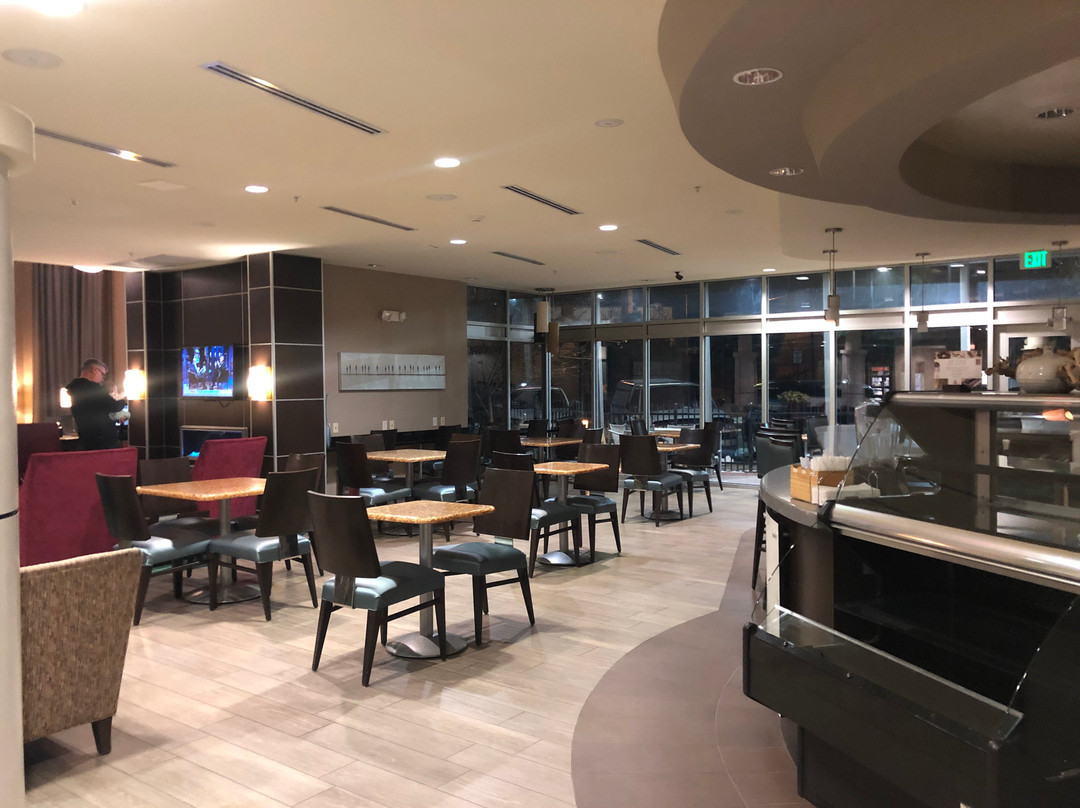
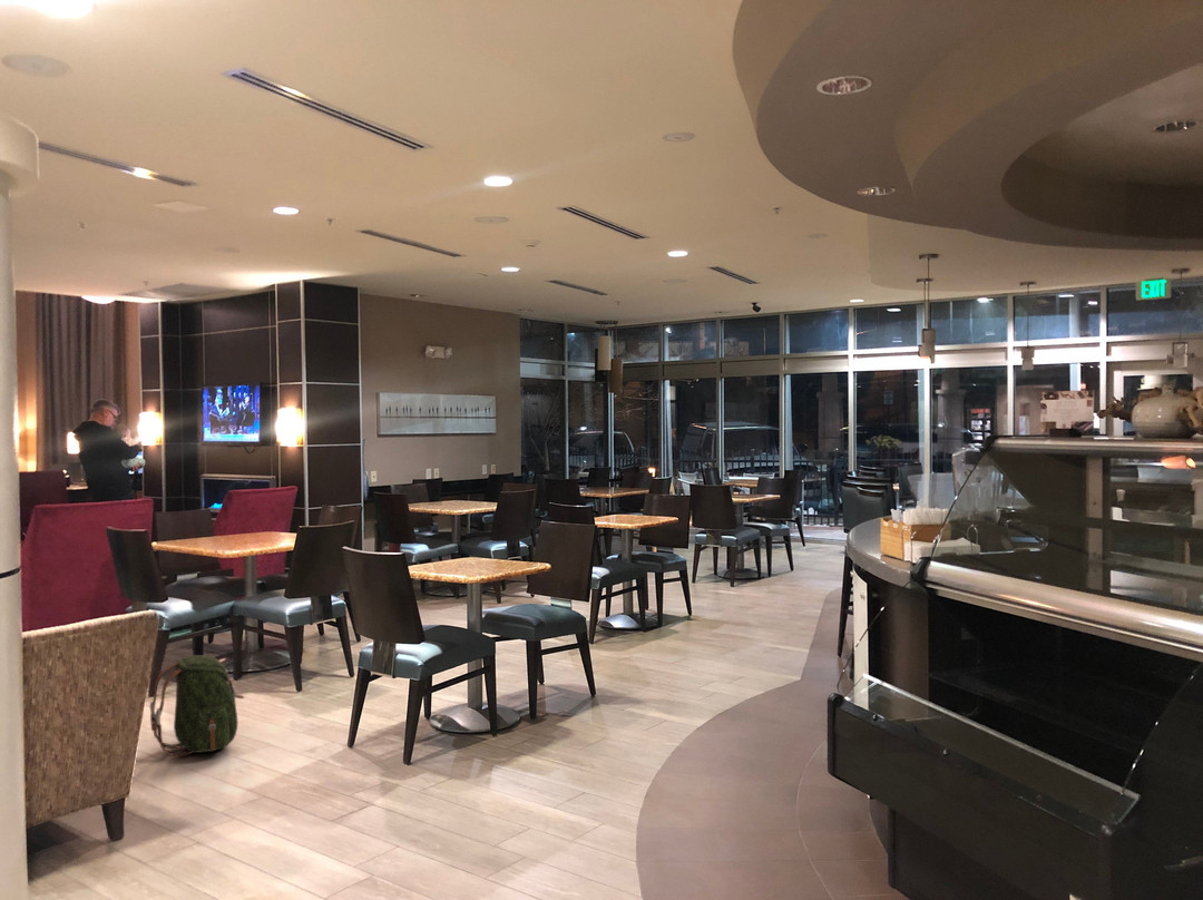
+ backpack (198, 702)
